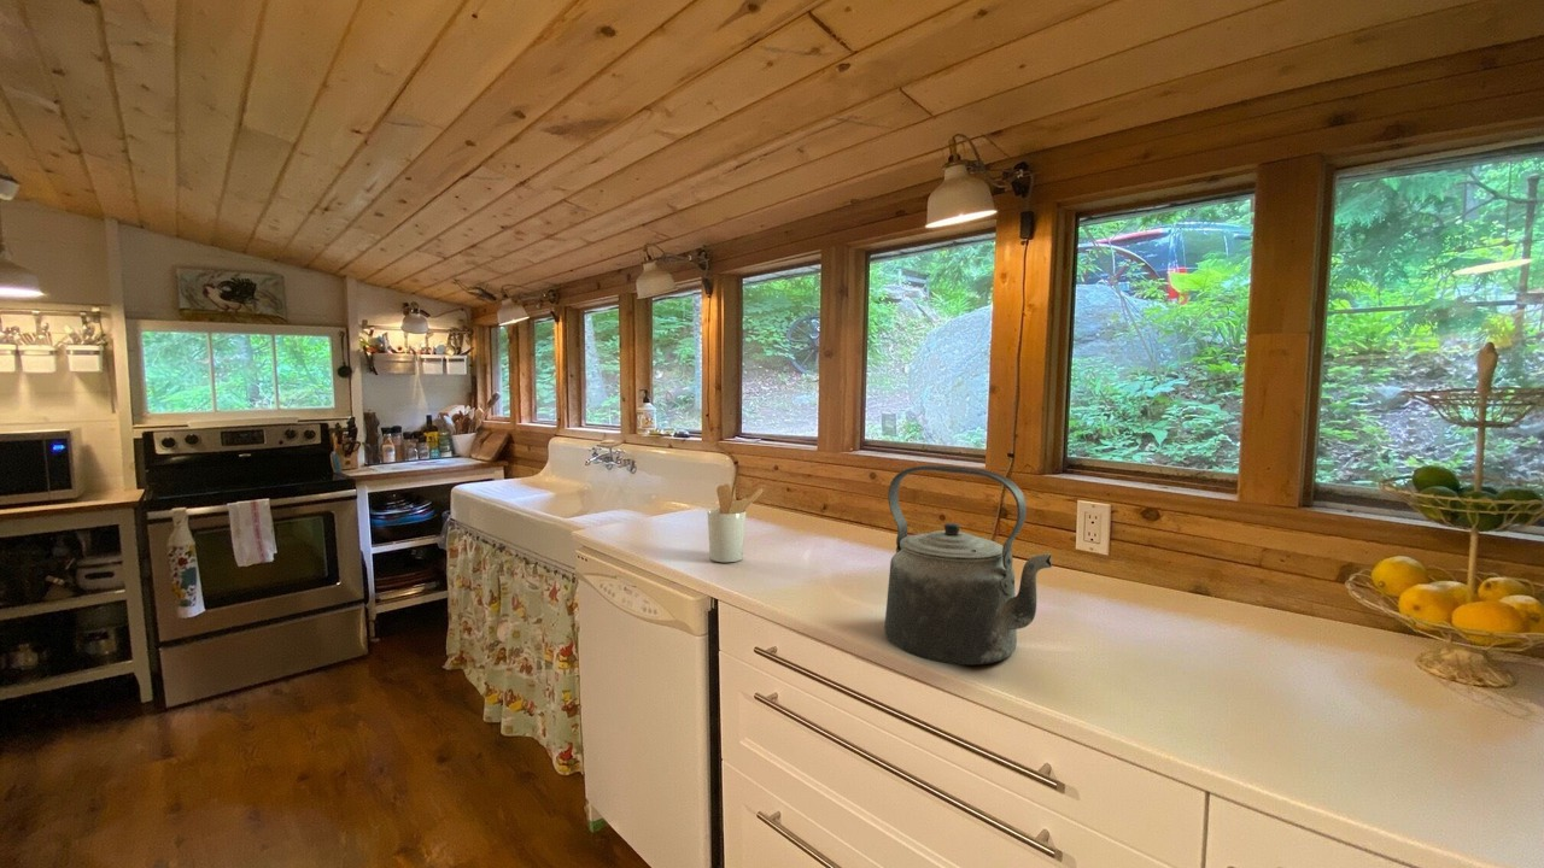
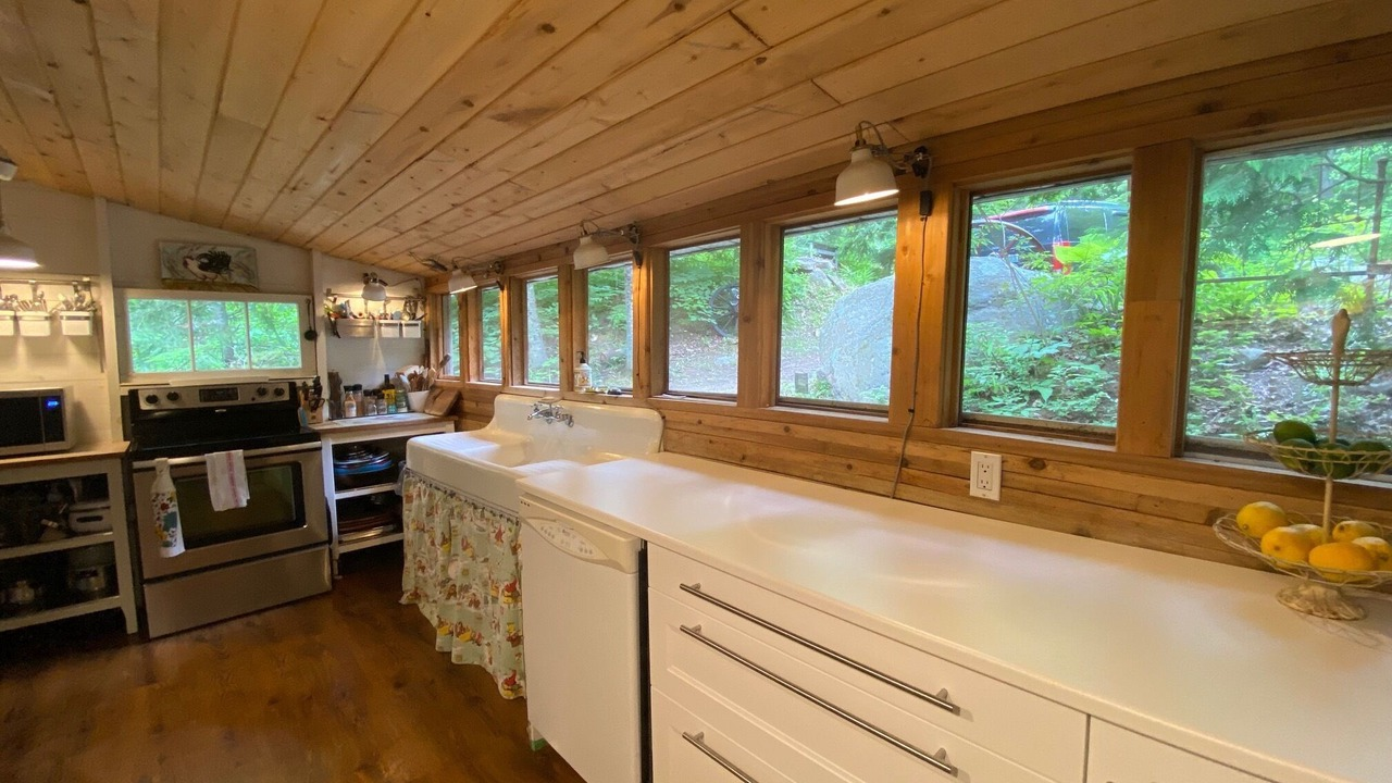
- kettle (963, 557)
- utensil holder (736, 522)
